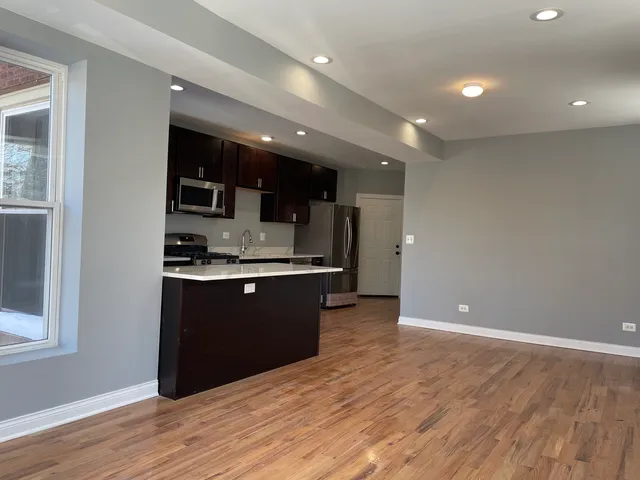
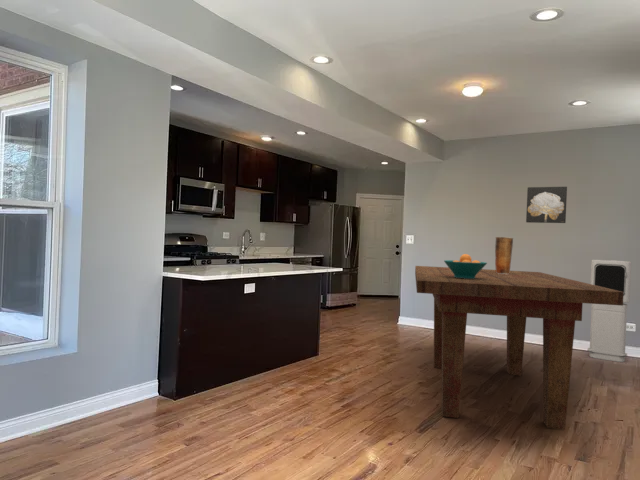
+ air purifier (609, 308)
+ fruit bowl (465, 265)
+ vase (503, 255)
+ wall art (546, 204)
+ dining table (507, 333)
